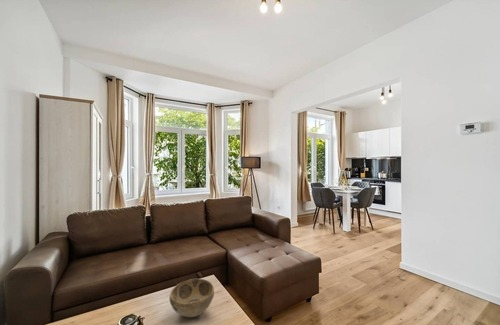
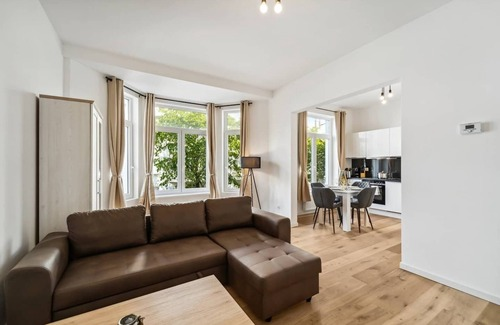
- decorative bowl (192, 300)
